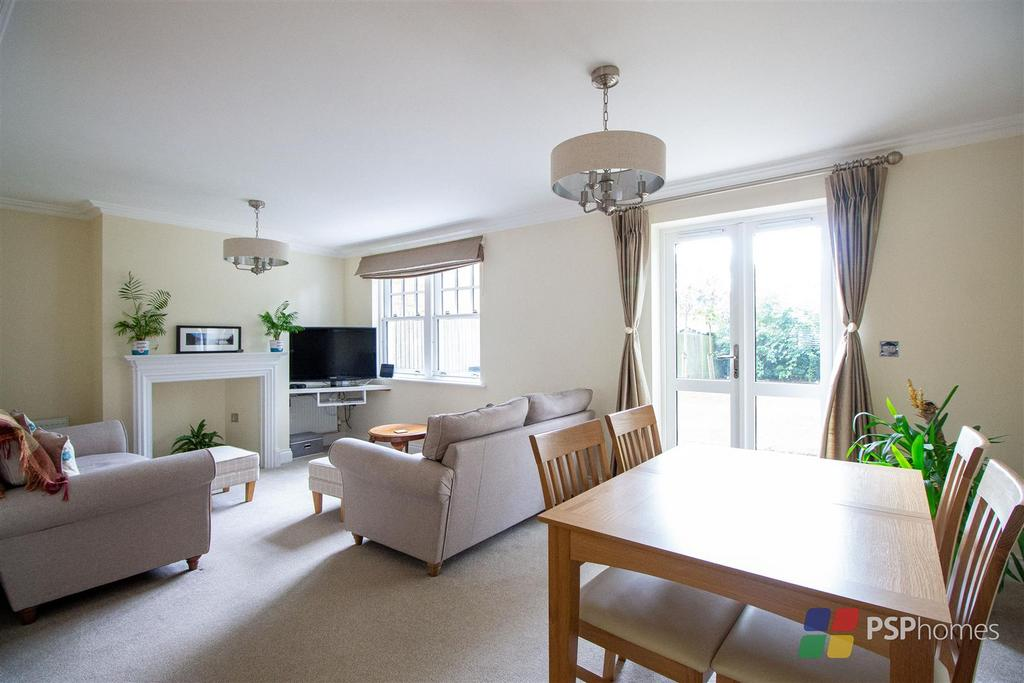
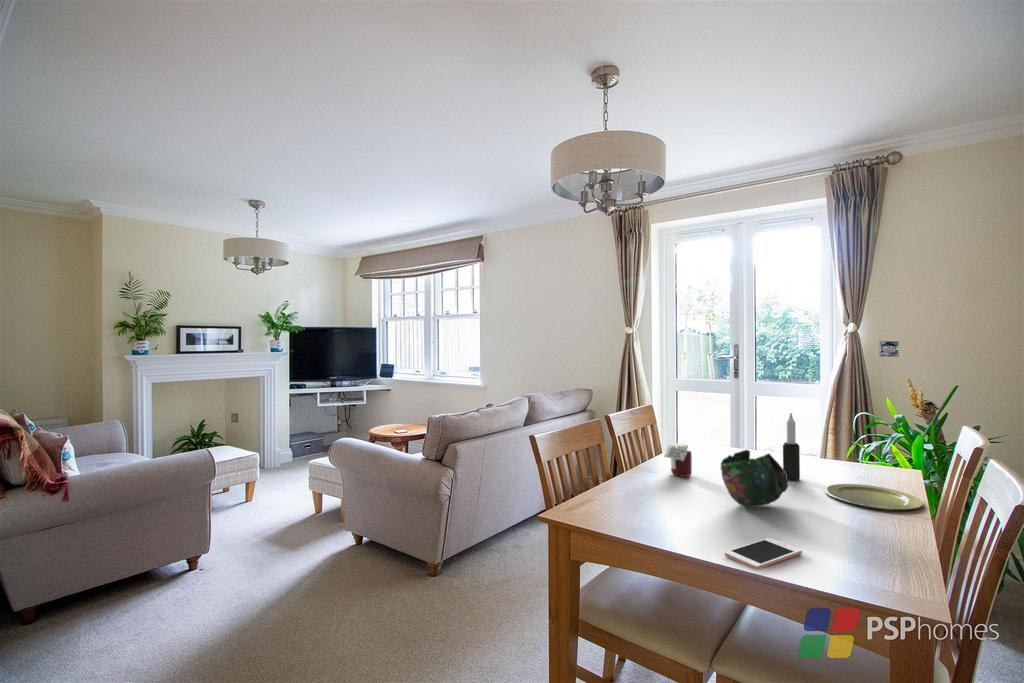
+ decorative bowl (753, 478)
+ candle (791, 445)
+ jar (679, 460)
+ plate (871, 496)
+ cell phone (763, 552)
